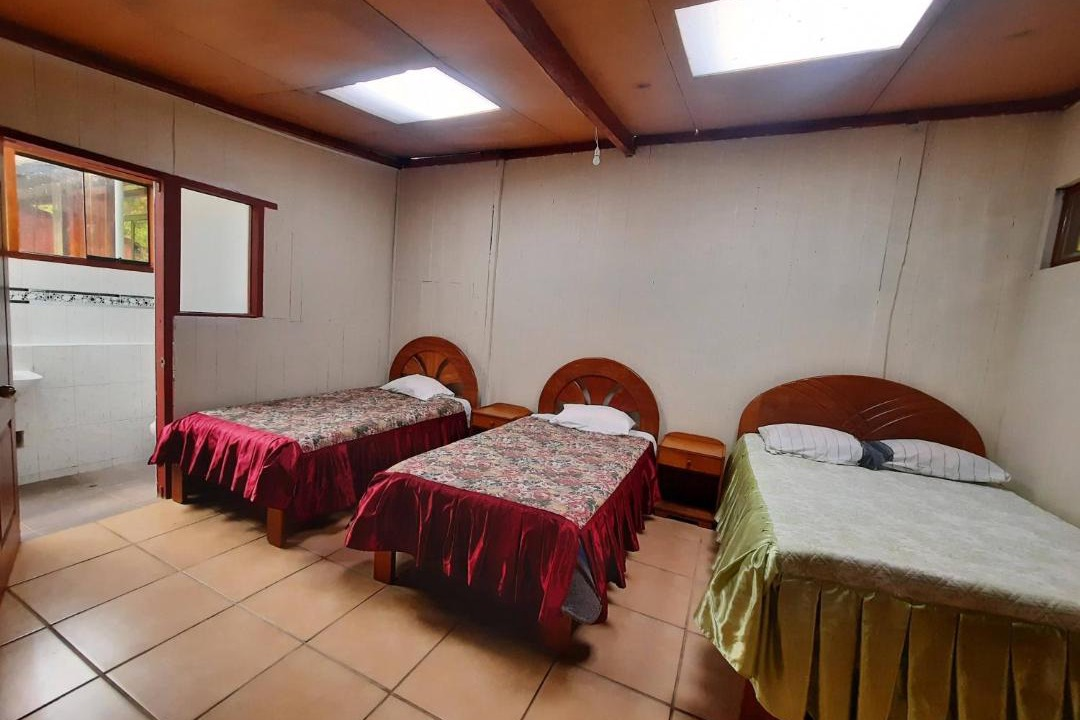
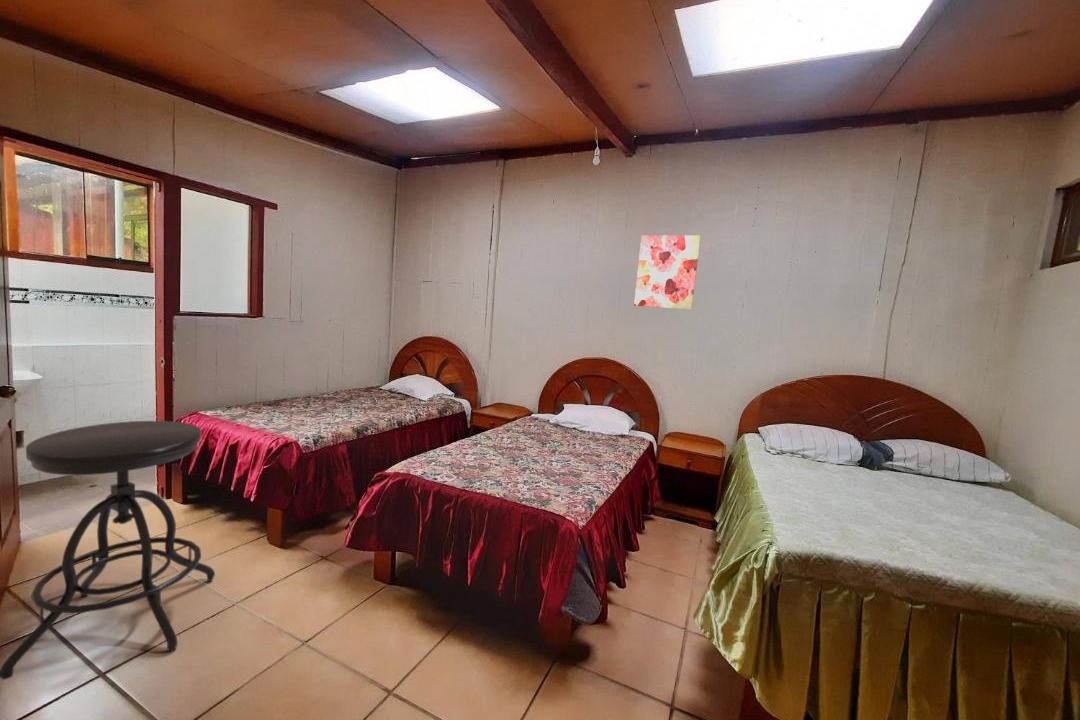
+ wall art (666, 272)
+ stool (123, 523)
